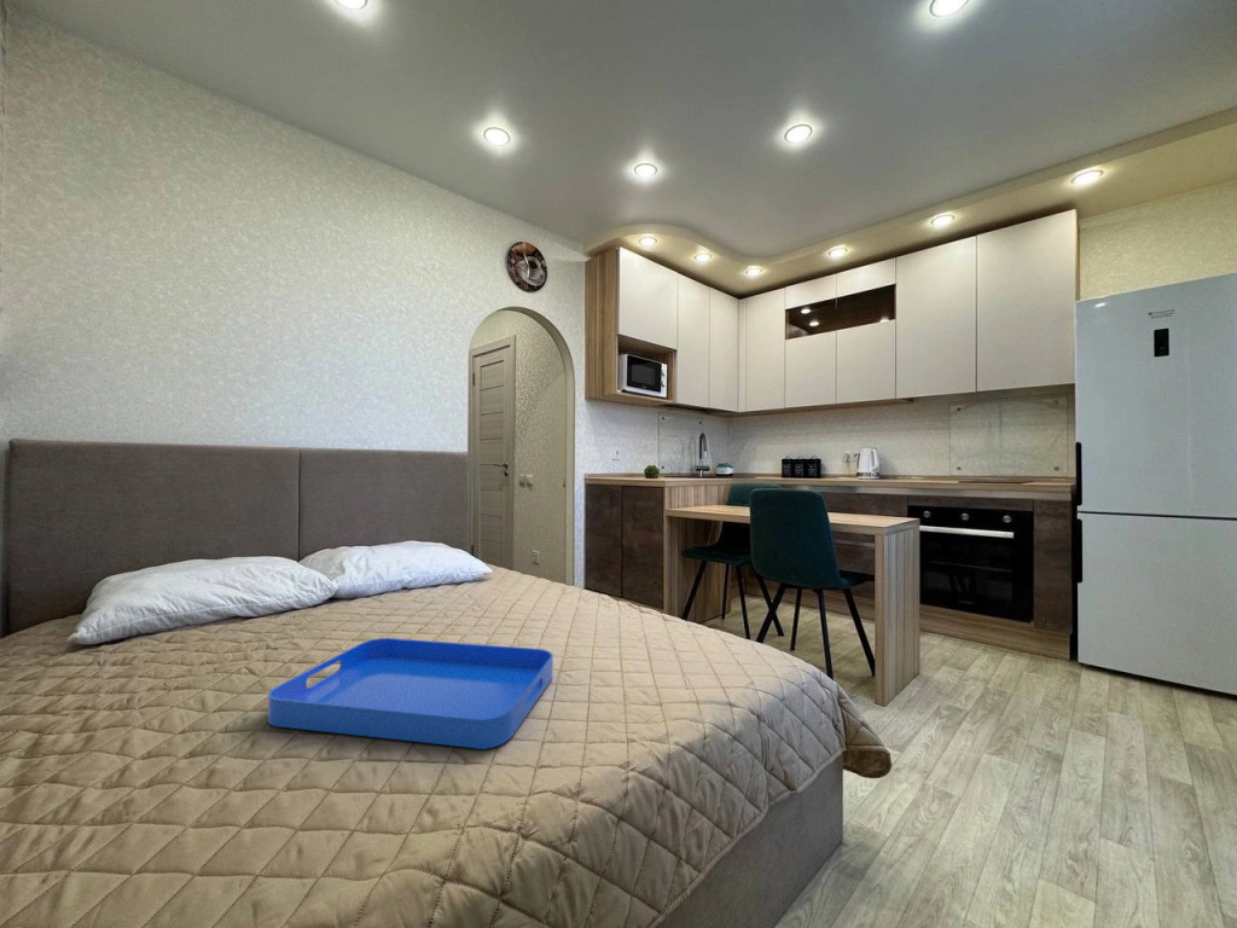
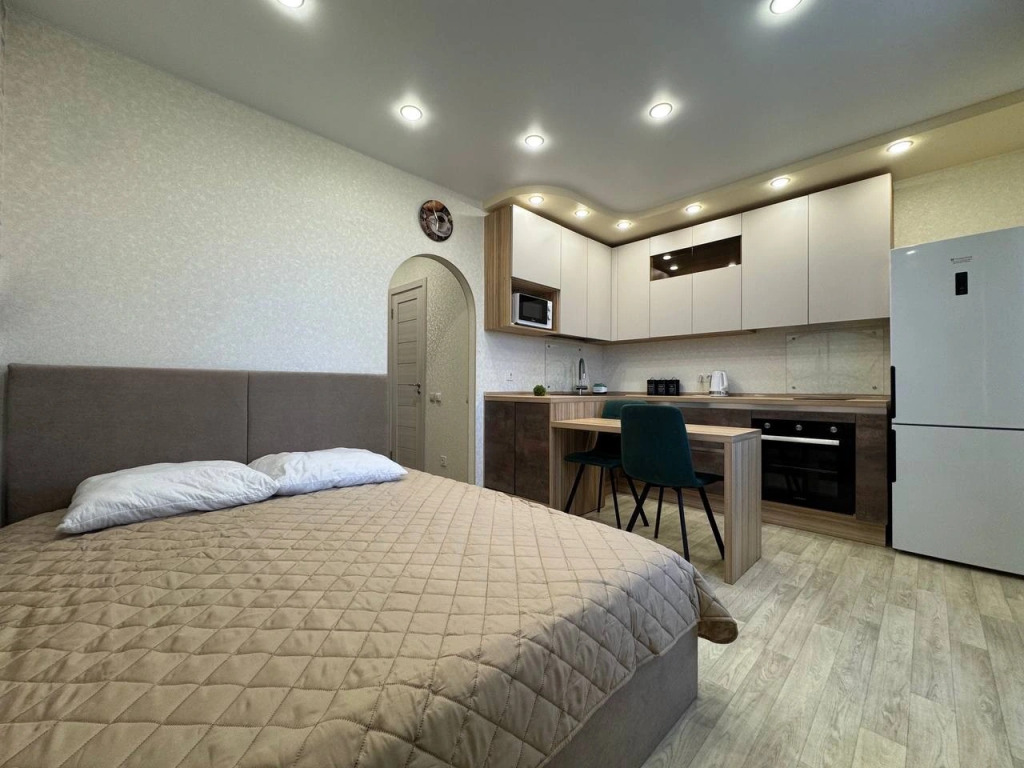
- serving tray (424, 683)
